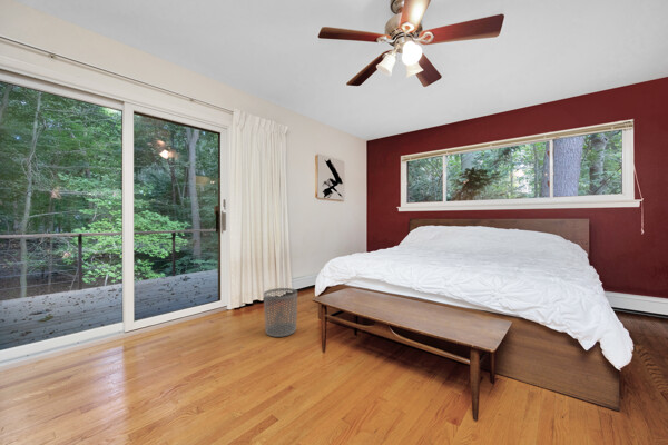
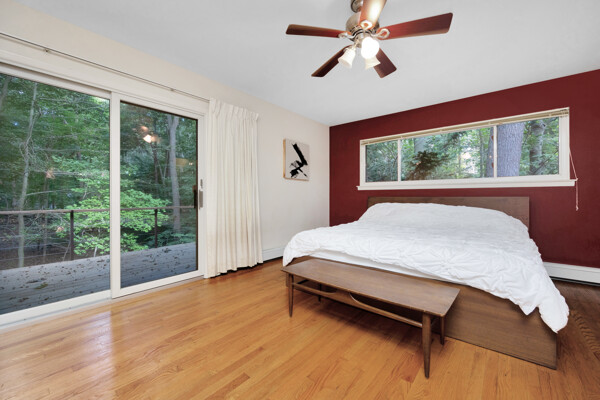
- waste bin (281, 312)
